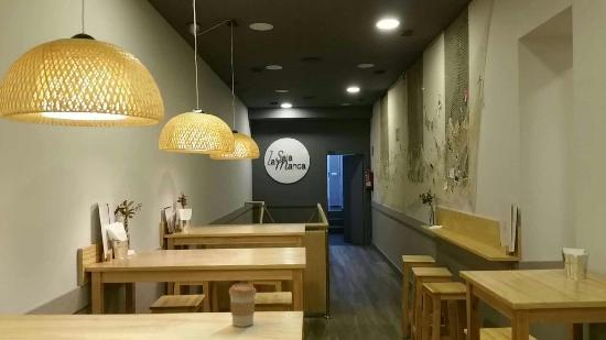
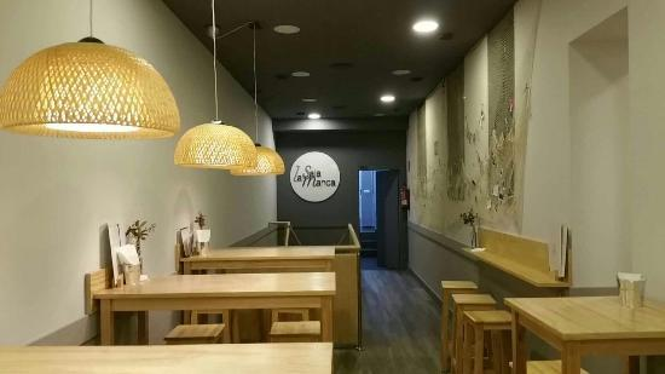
- coffee cup (242, 304)
